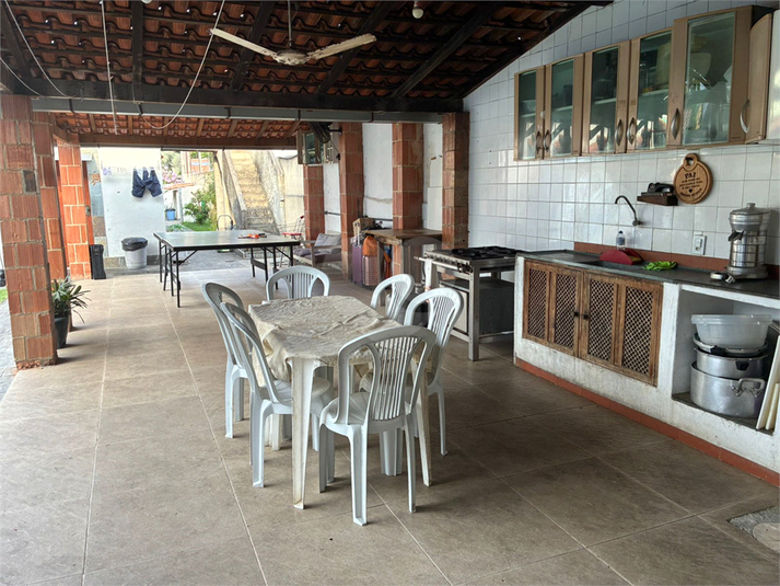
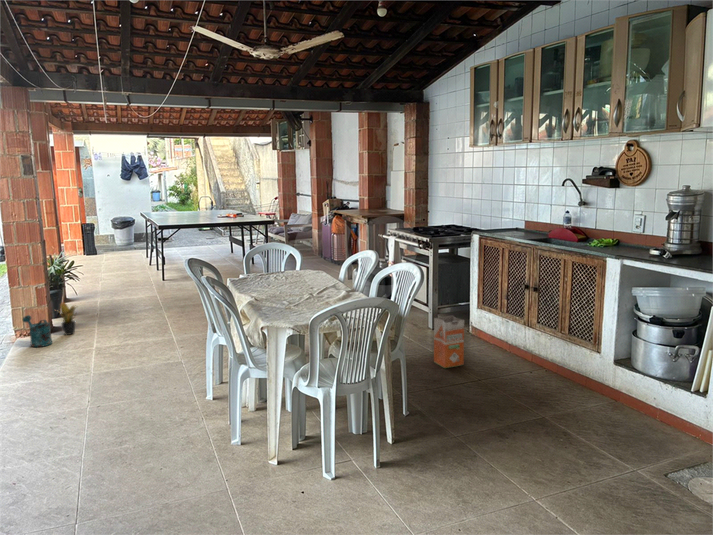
+ potted plant (68, 316)
+ watering can (36, 330)
+ waste bin (449, 340)
